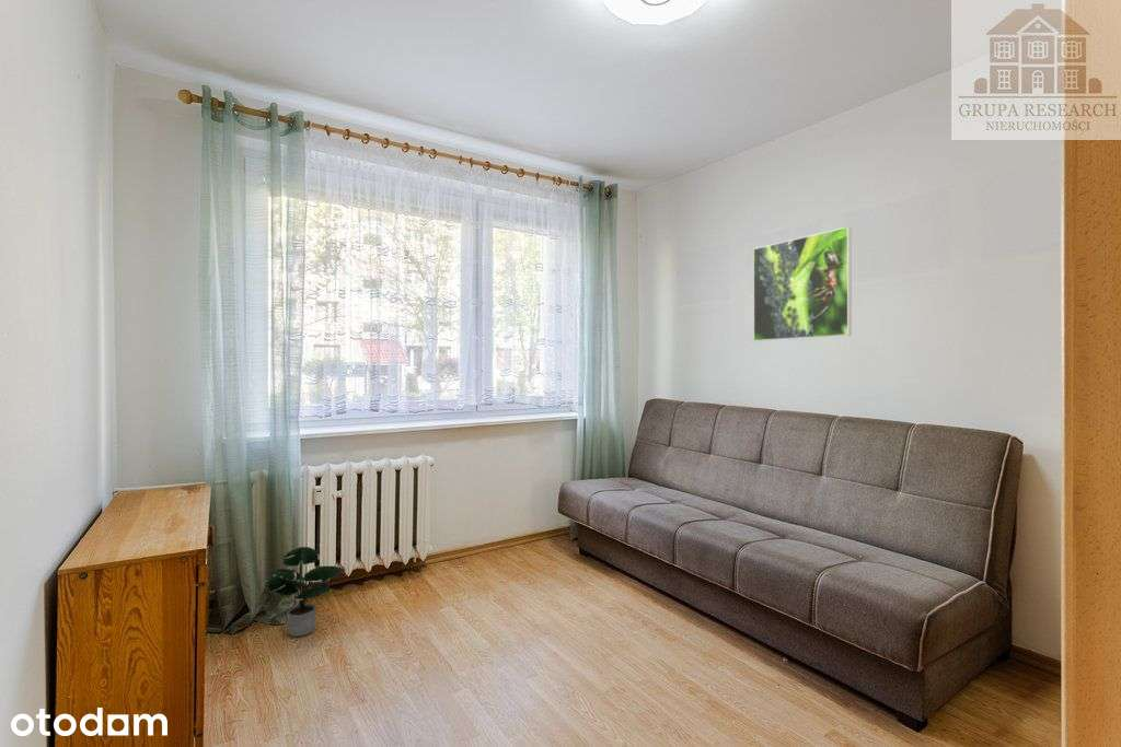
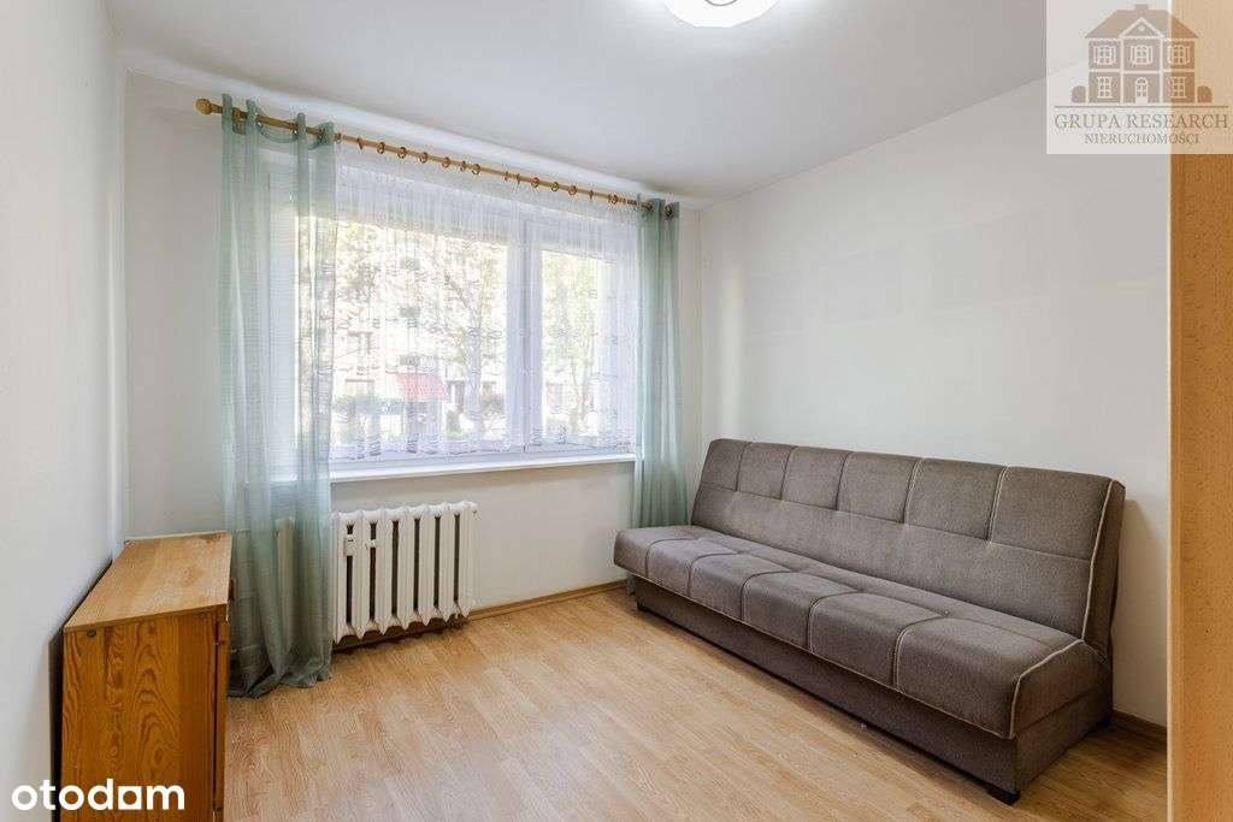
- potted plant (305, 592)
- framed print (798, 288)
